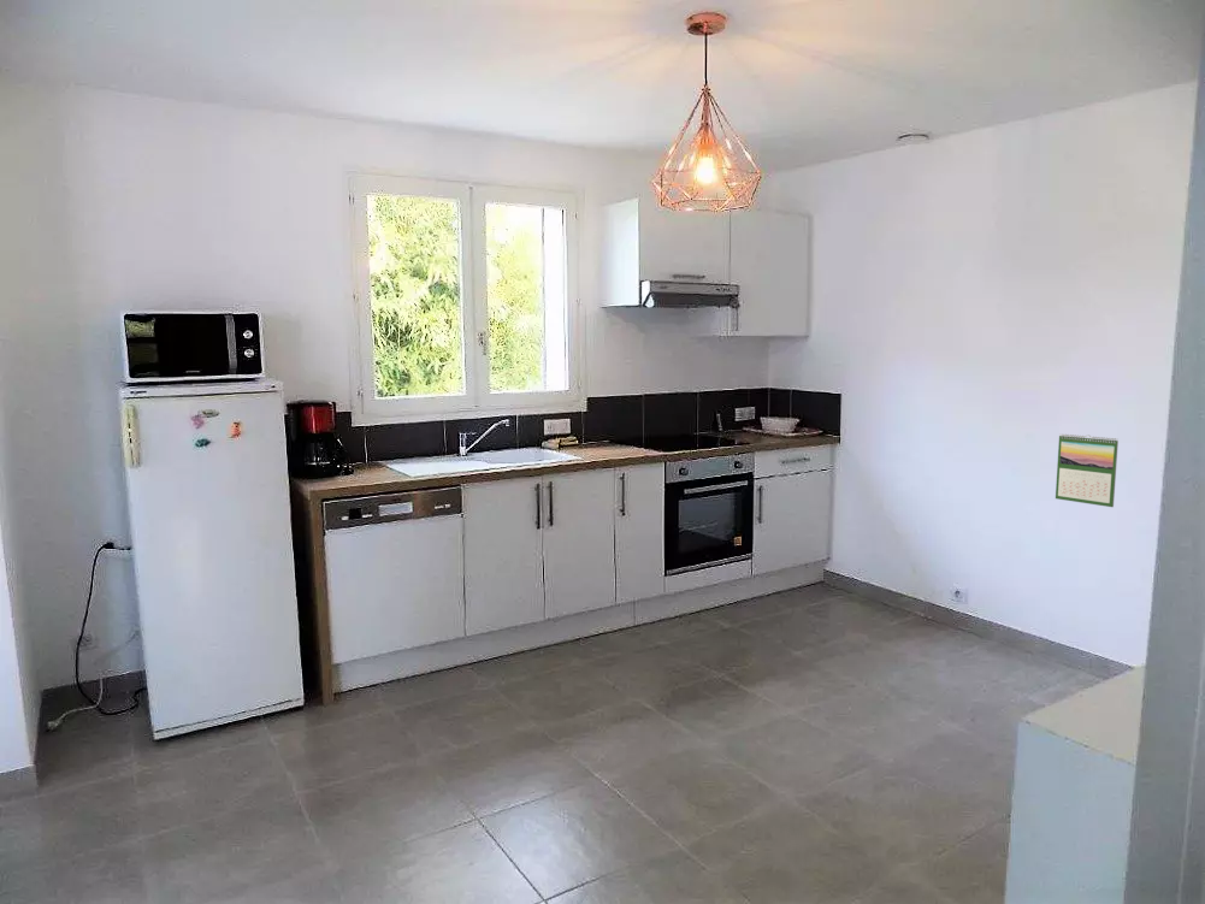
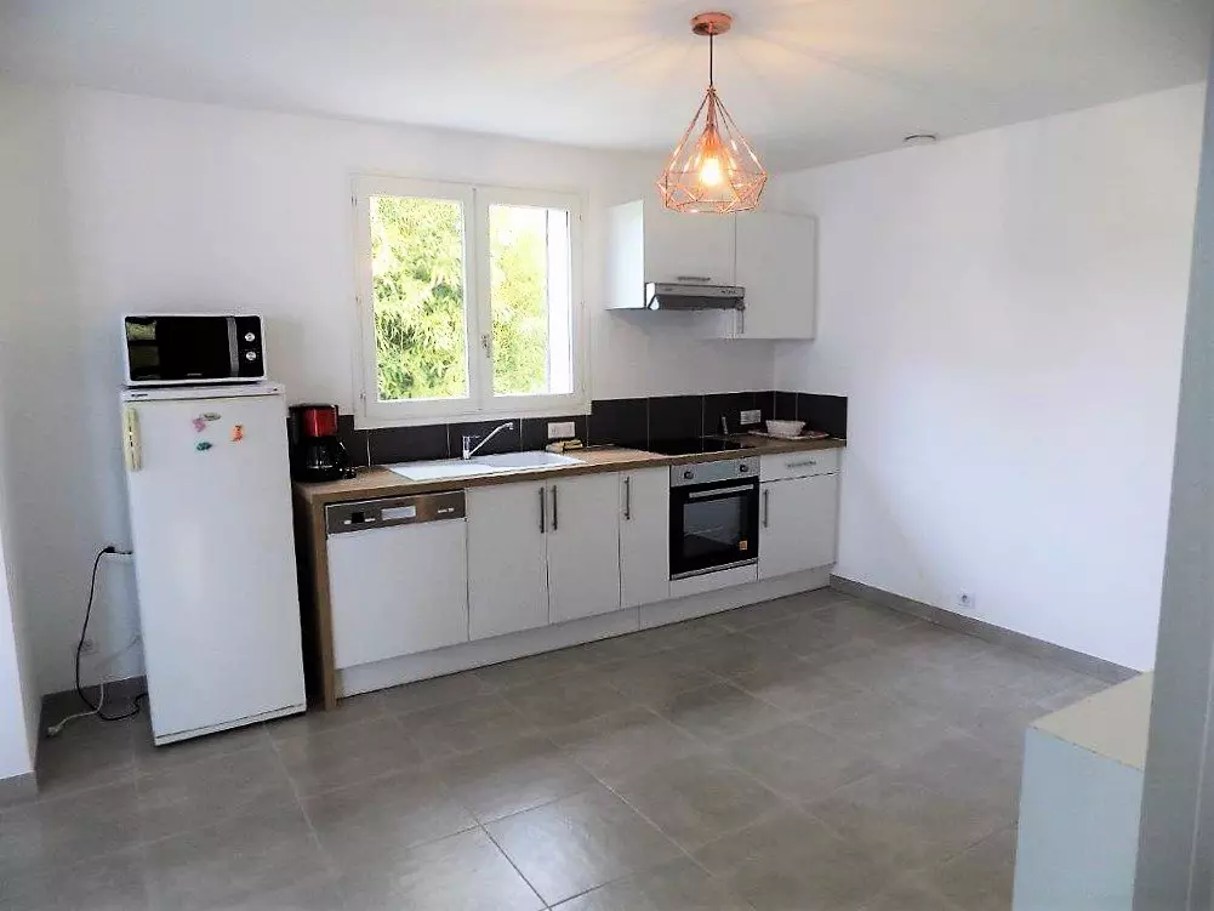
- calendar (1086, 468)
